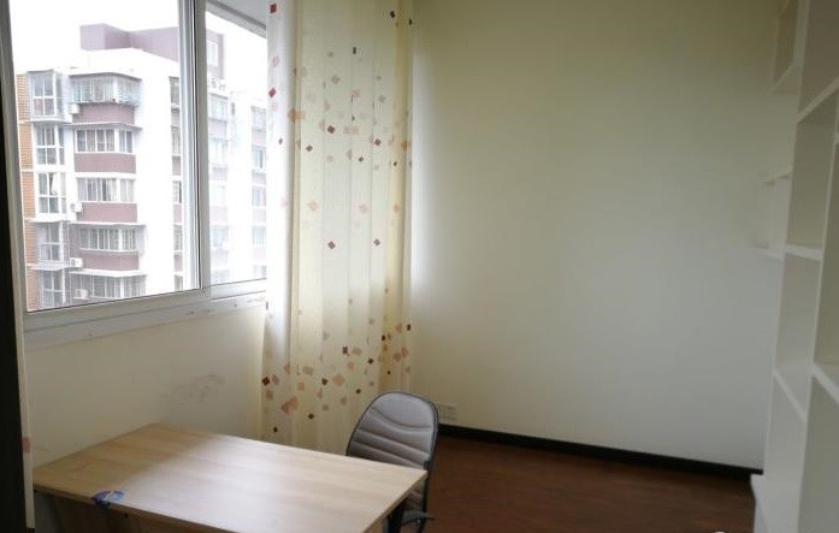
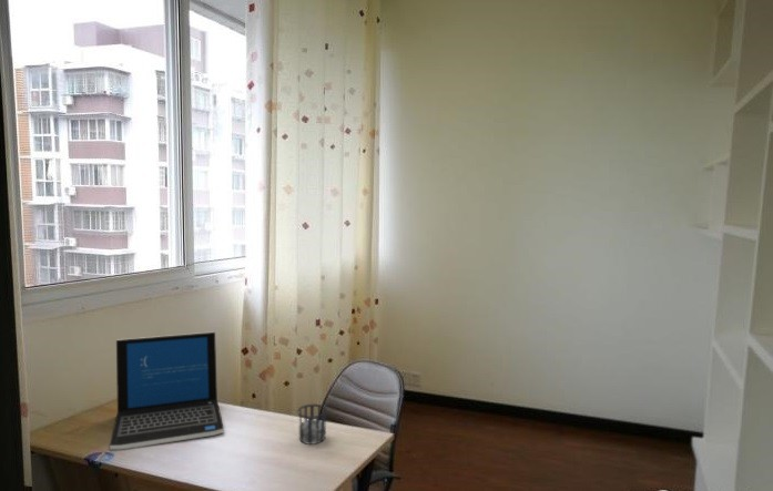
+ laptop (167, 385)
+ cup (312, 423)
